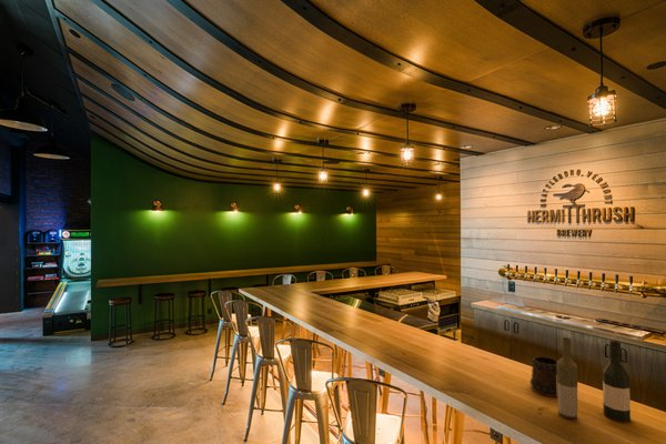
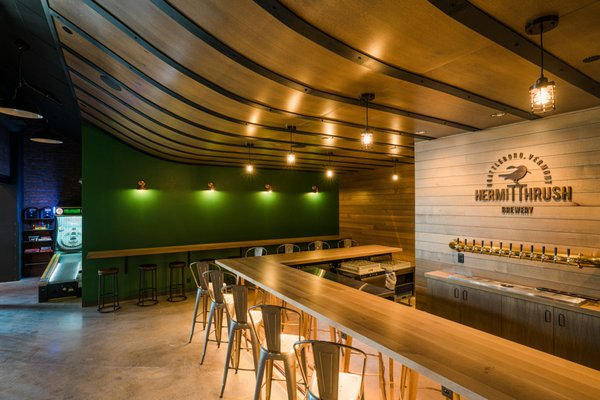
- bottle (566, 376)
- wine bottle (615, 377)
- beer mug (547, 374)
